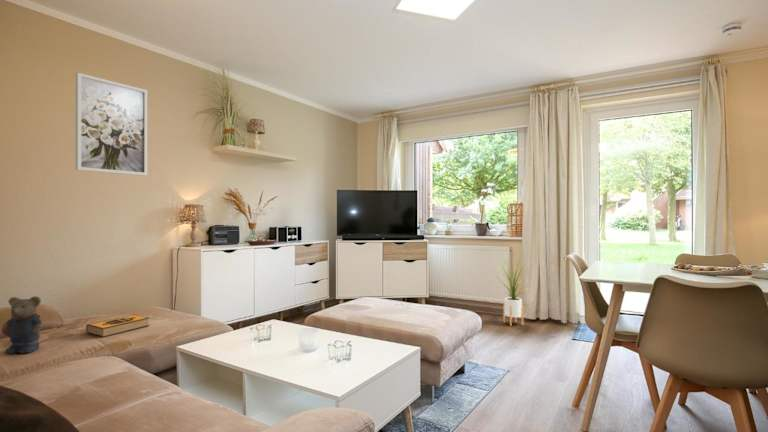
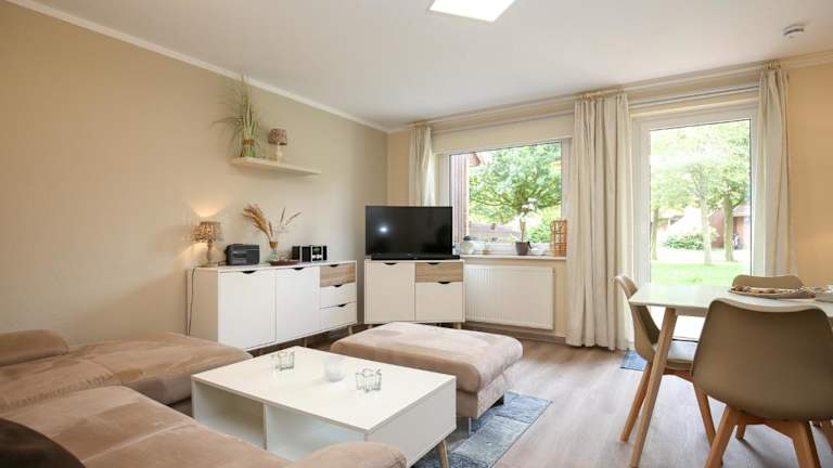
- teddy bear (23, 323)
- hardback book (118, 324)
- house plant (514, 291)
- wall art (113, 127)
